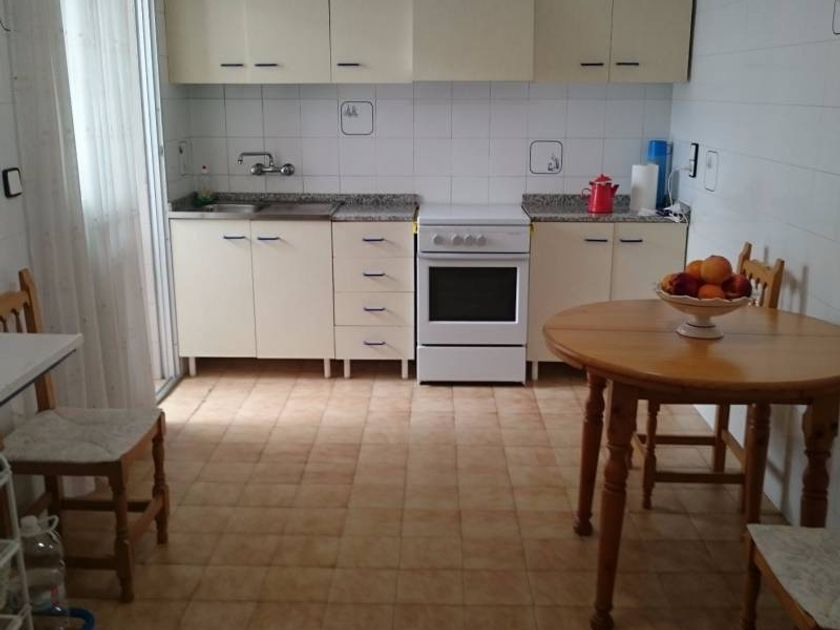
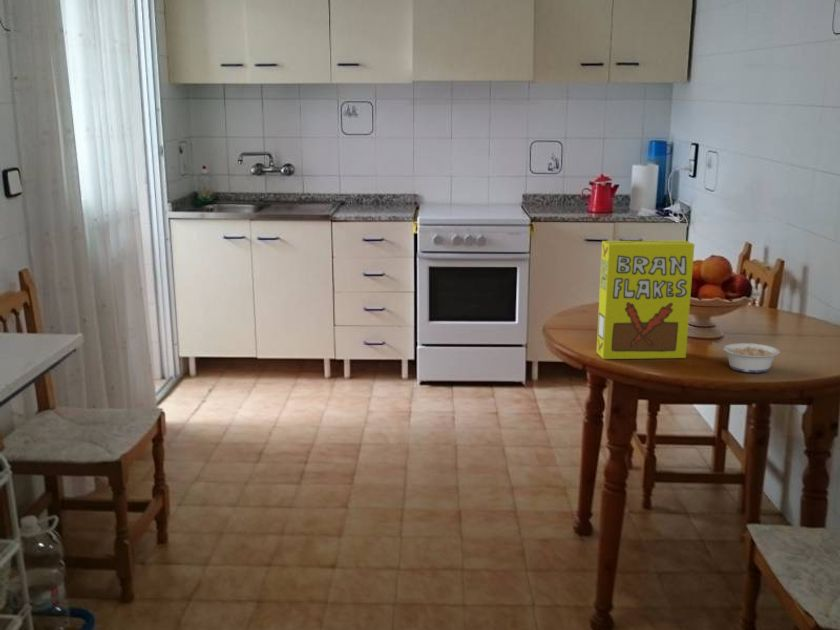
+ legume (748, 357)
+ cereal box (644, 299)
